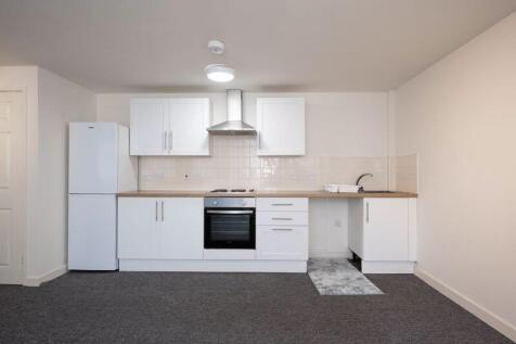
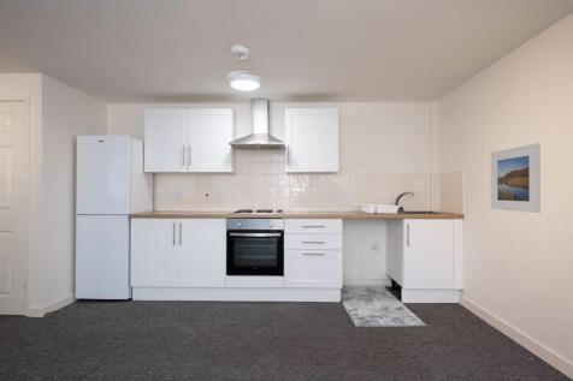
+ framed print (513, 179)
